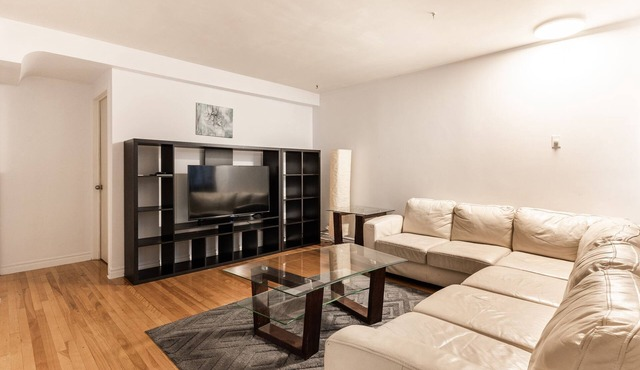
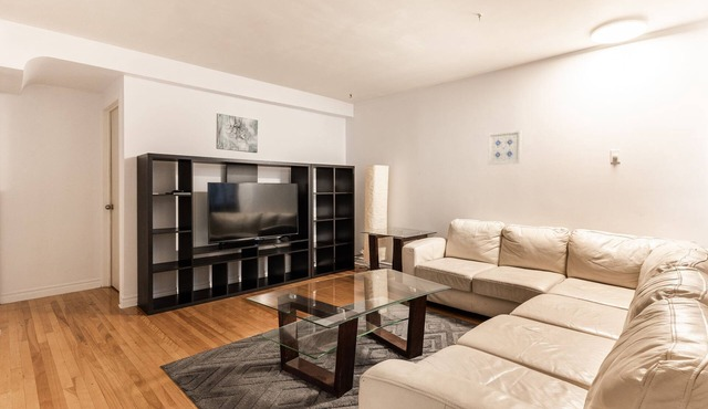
+ wall art (503, 148)
